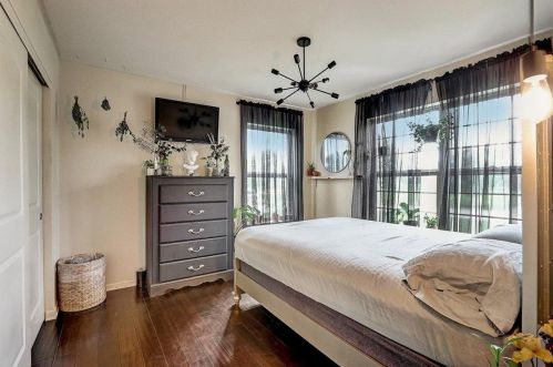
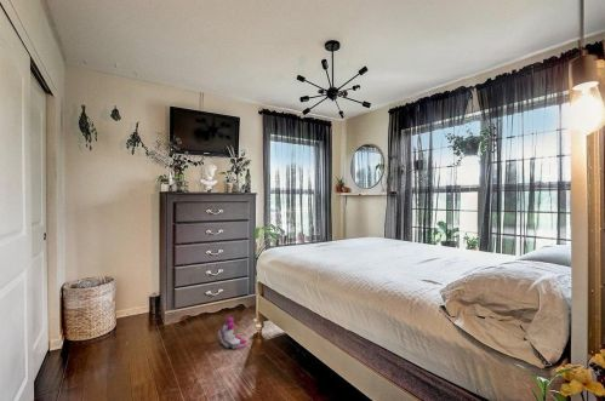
+ boots (232, 331)
